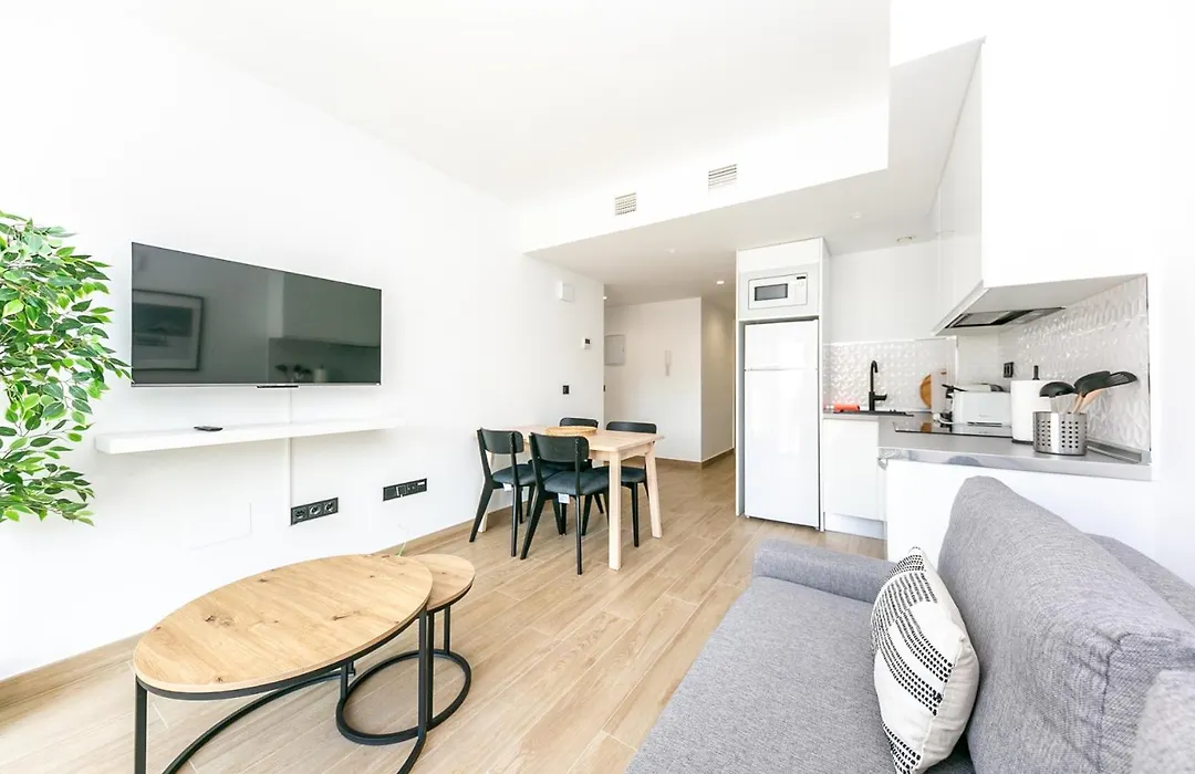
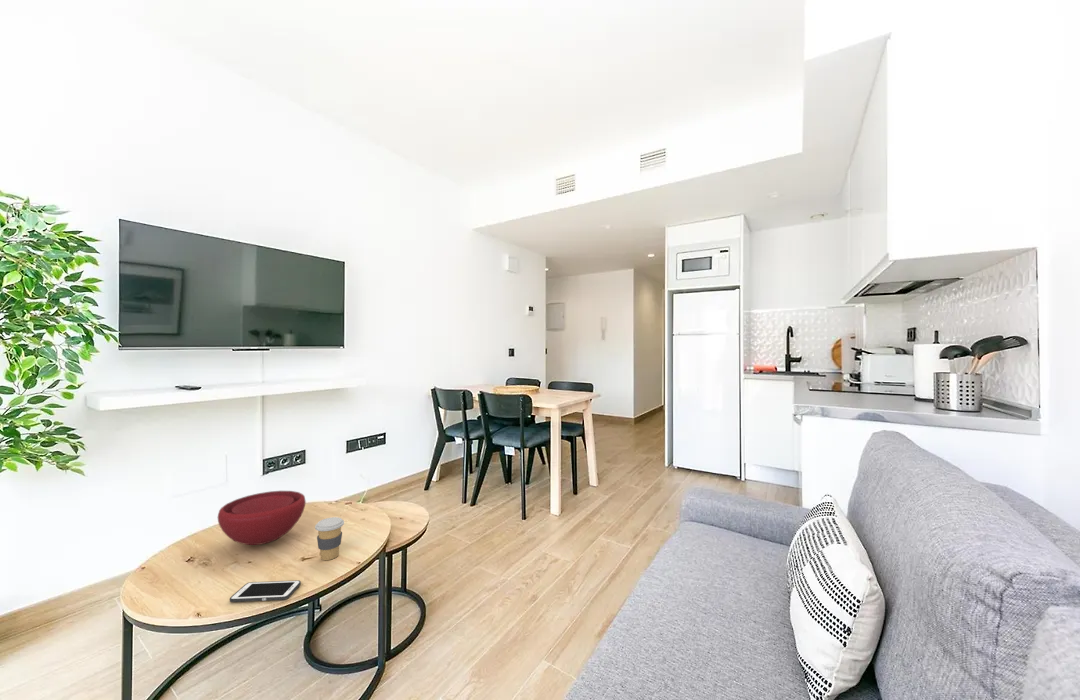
+ bowl (263, 521)
+ cell phone (266, 591)
+ coffee cup (329, 538)
